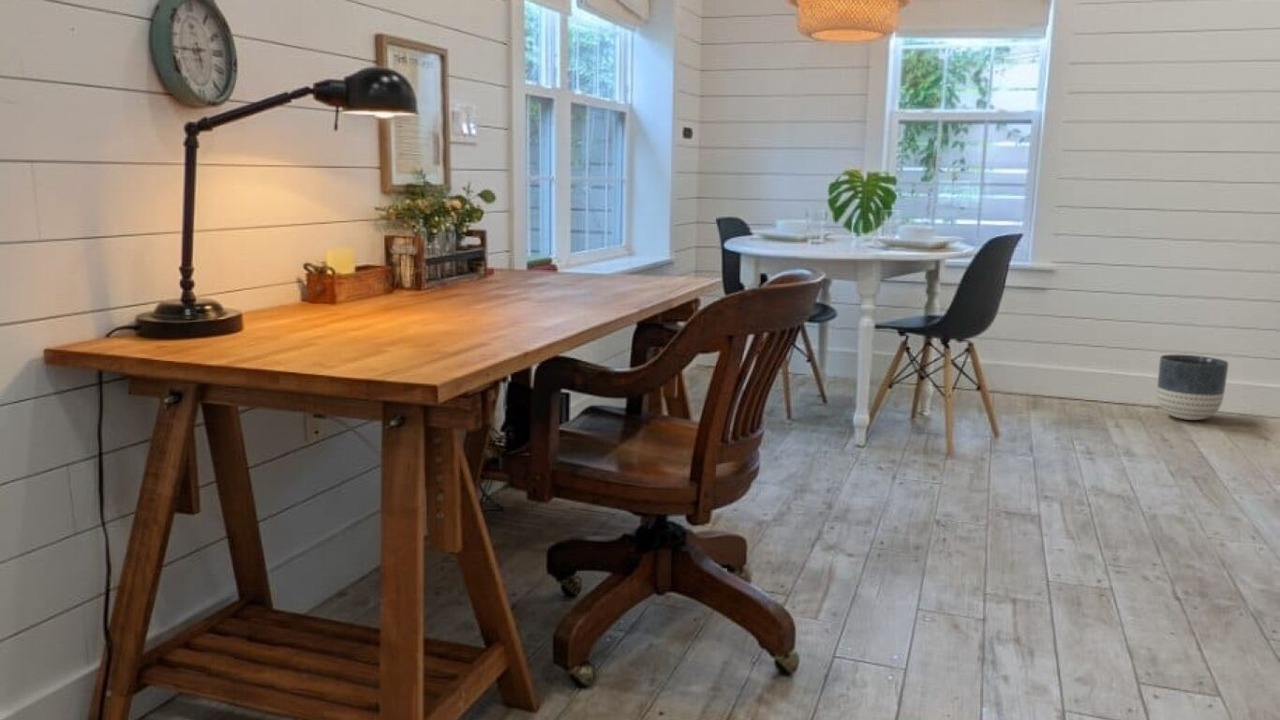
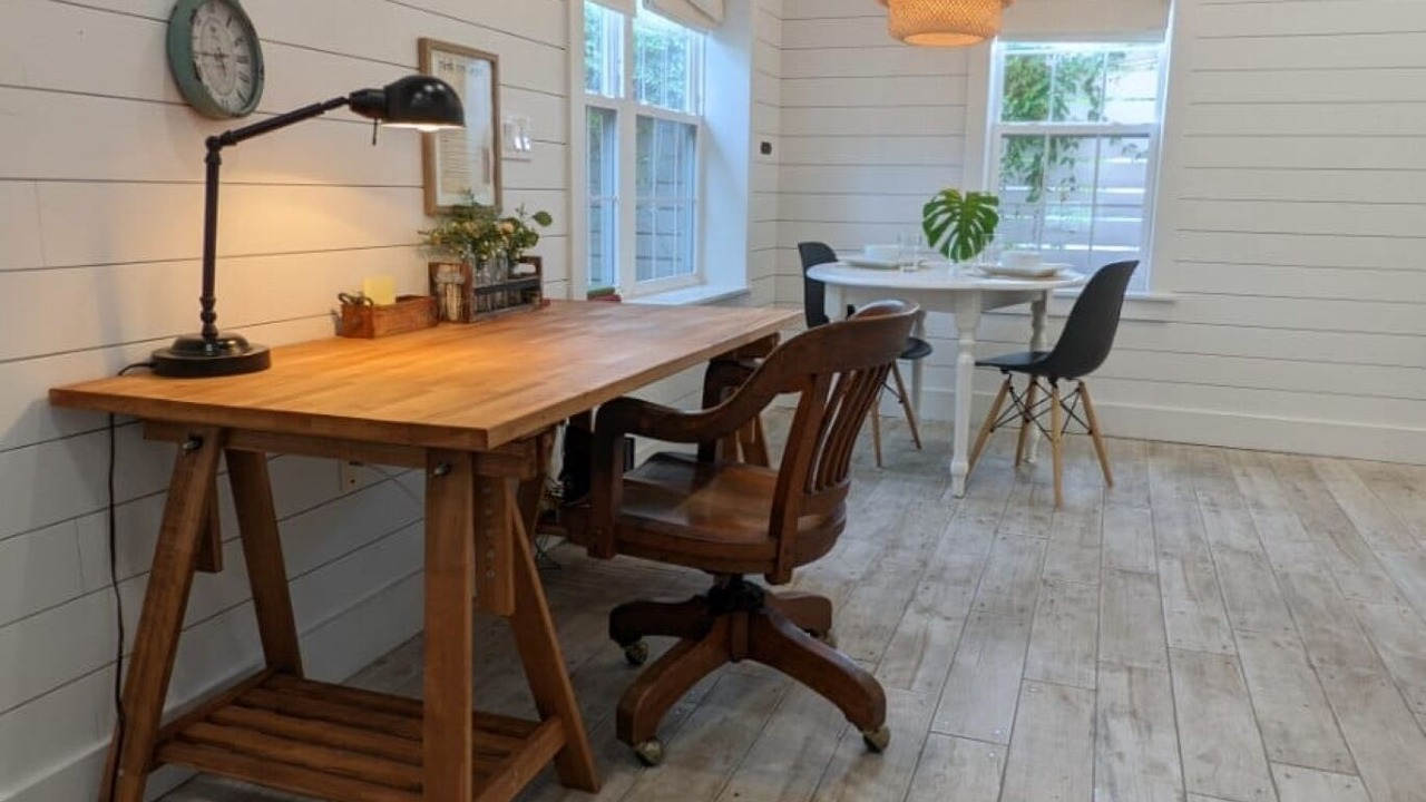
- planter (1190, 389)
